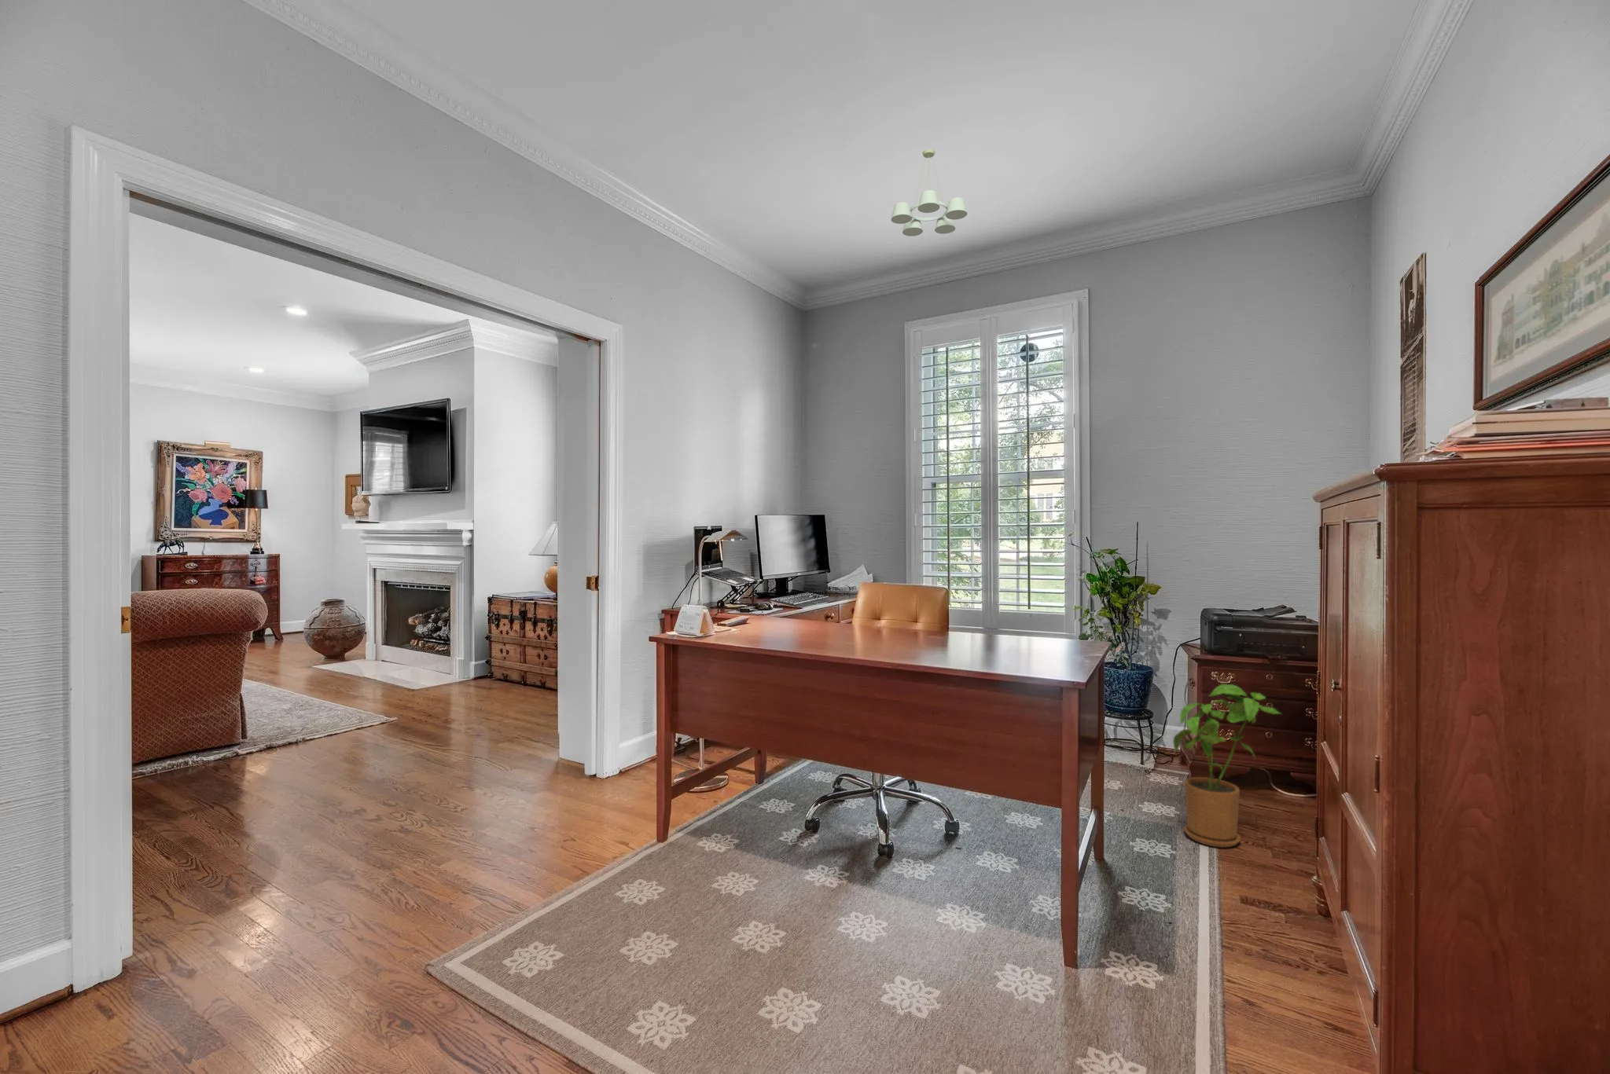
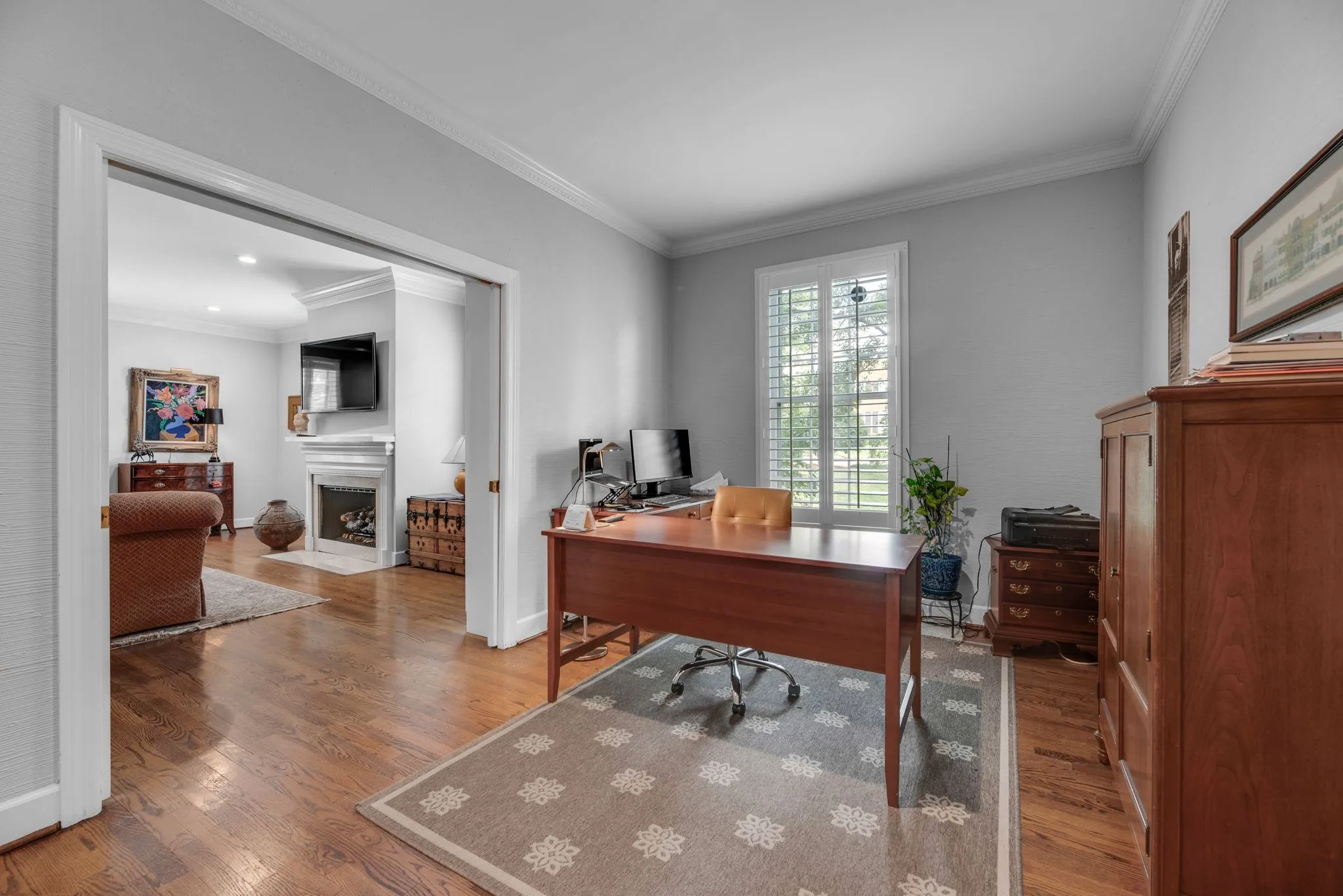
- house plant (1212, 761)
- ceiling light fixture (928, 186)
